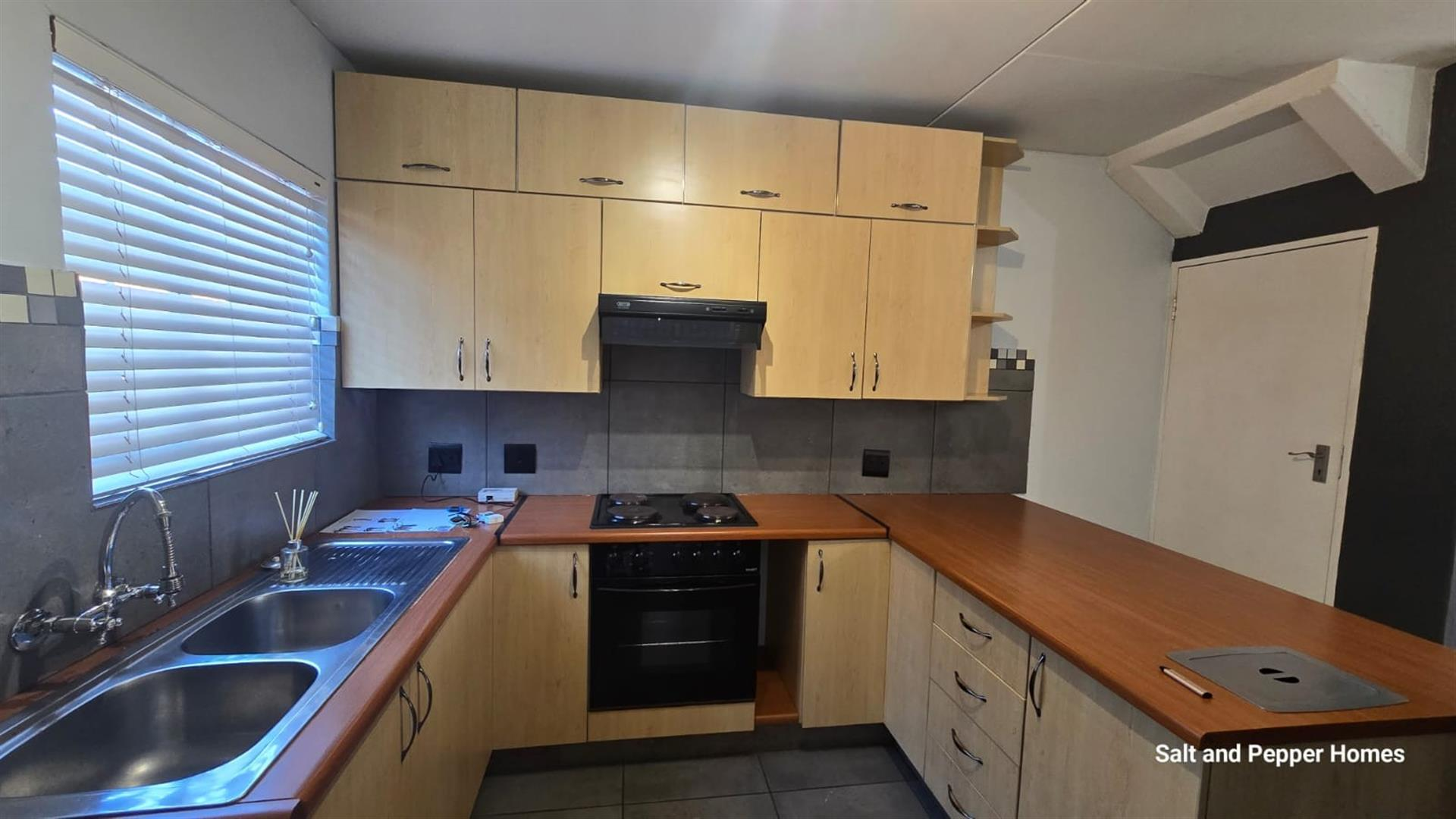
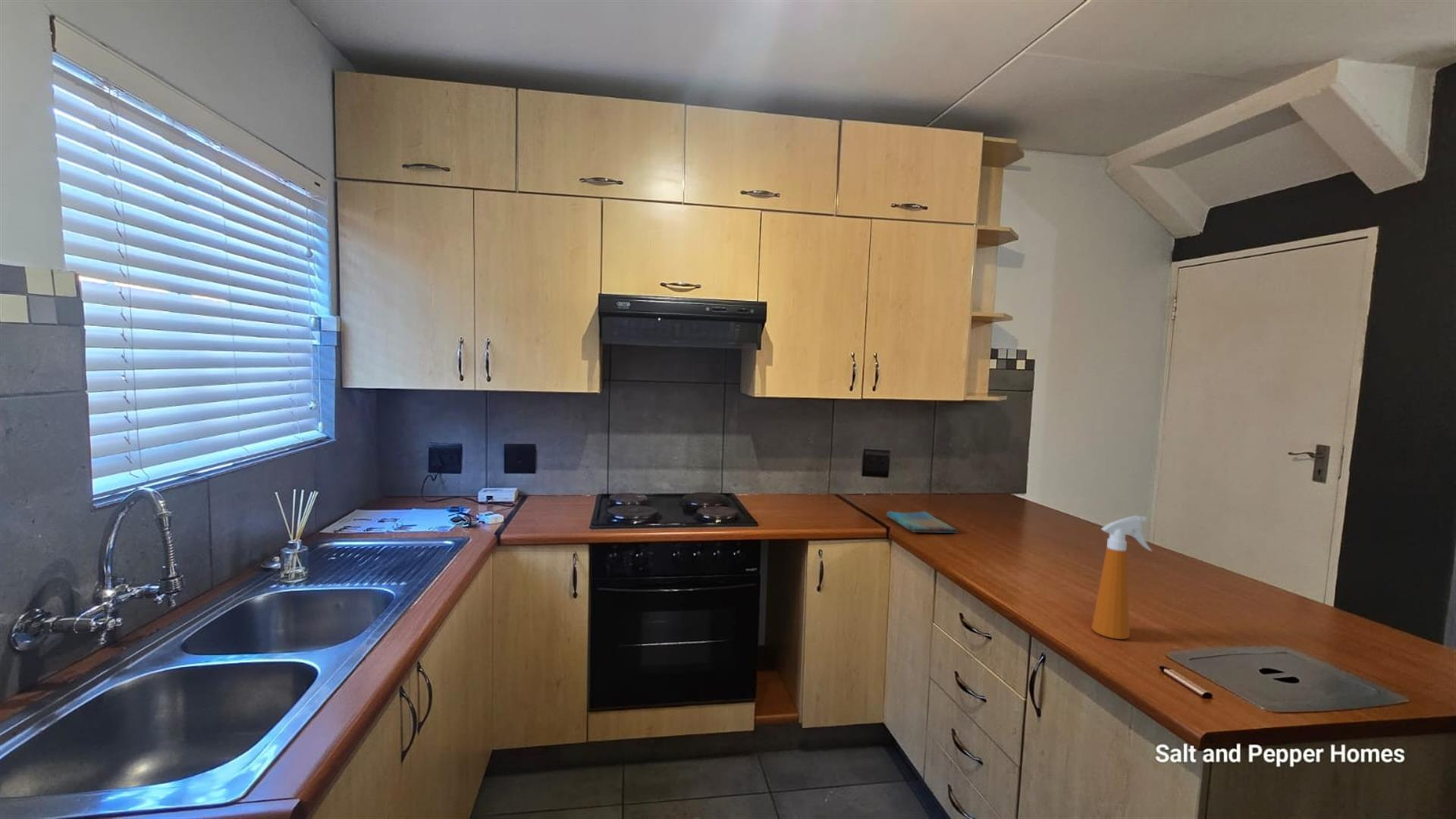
+ dish towel (920, 521)
+ spray bottle (1123, 574)
